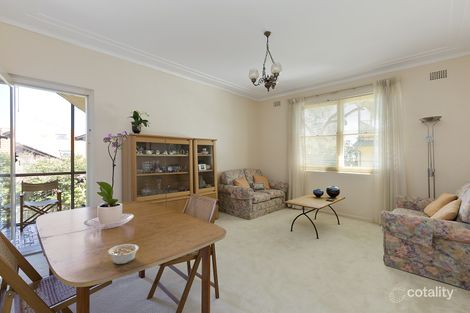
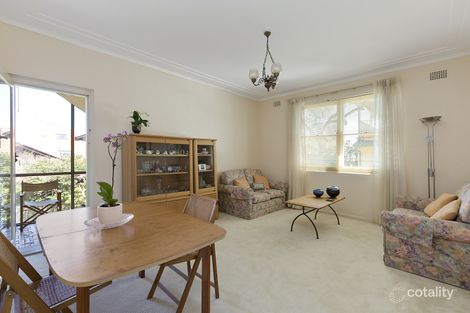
- legume (124, 253)
